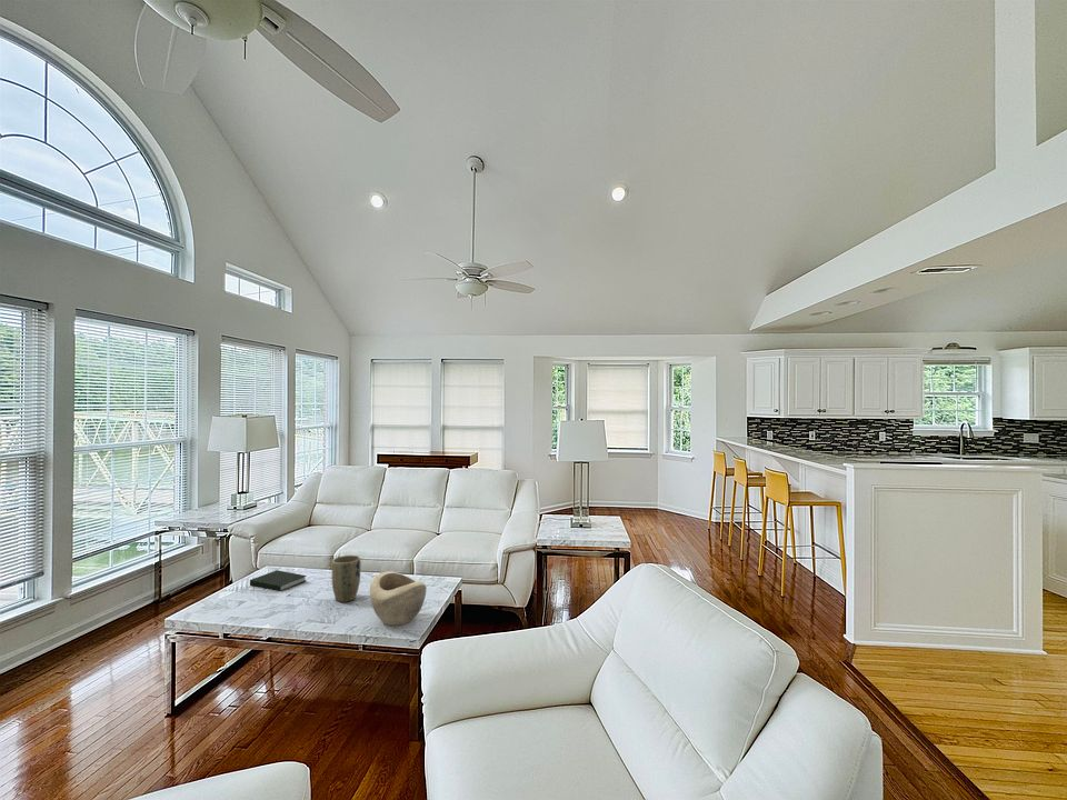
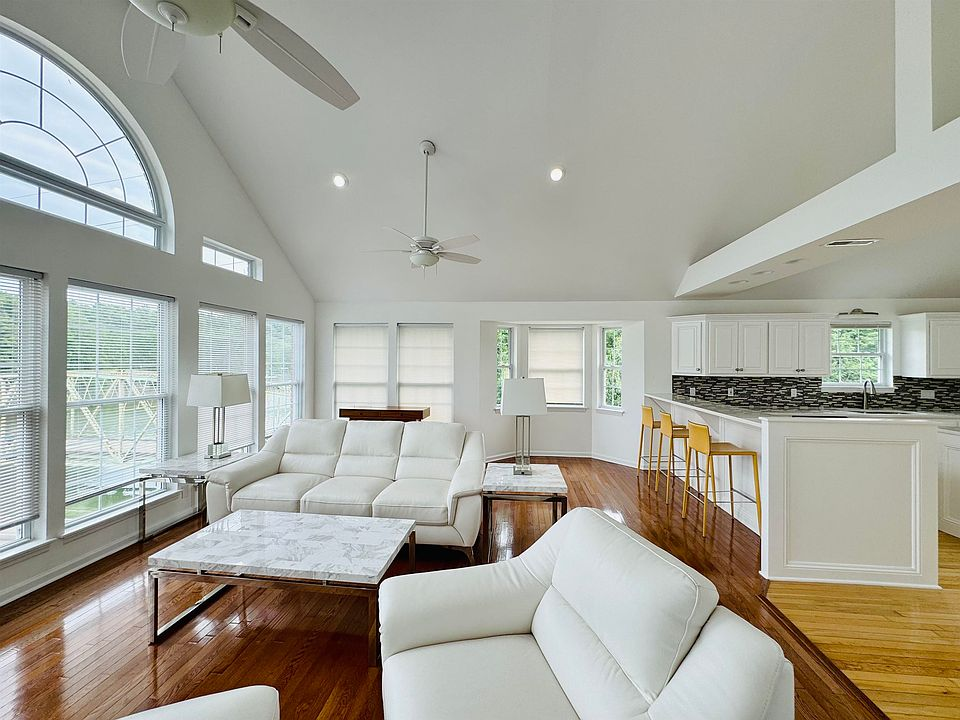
- book (278, 580)
- plant pot (346, 578)
- decorative bowl (398, 598)
